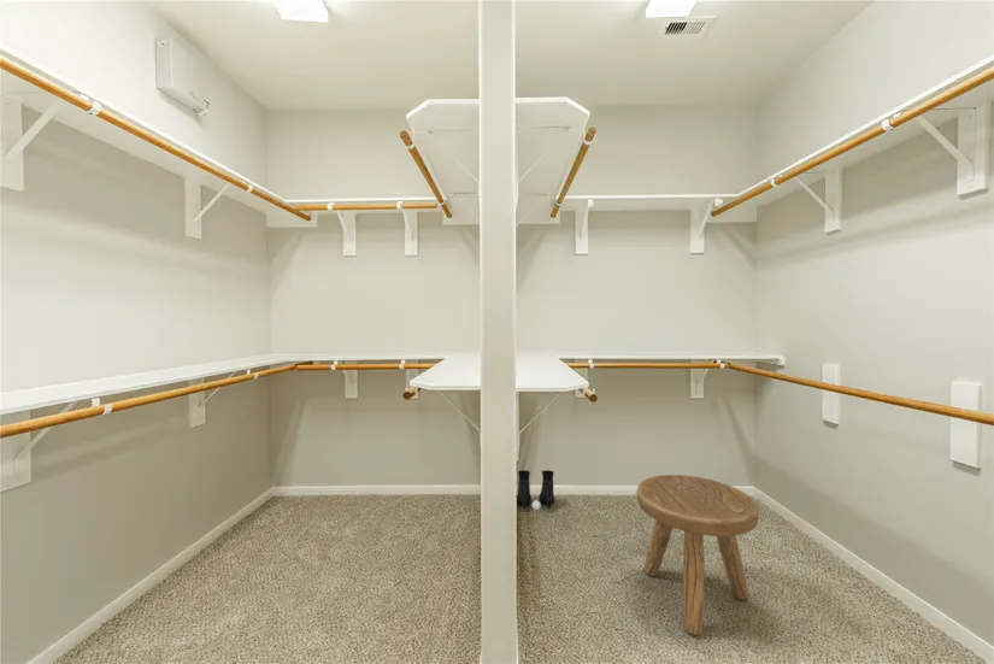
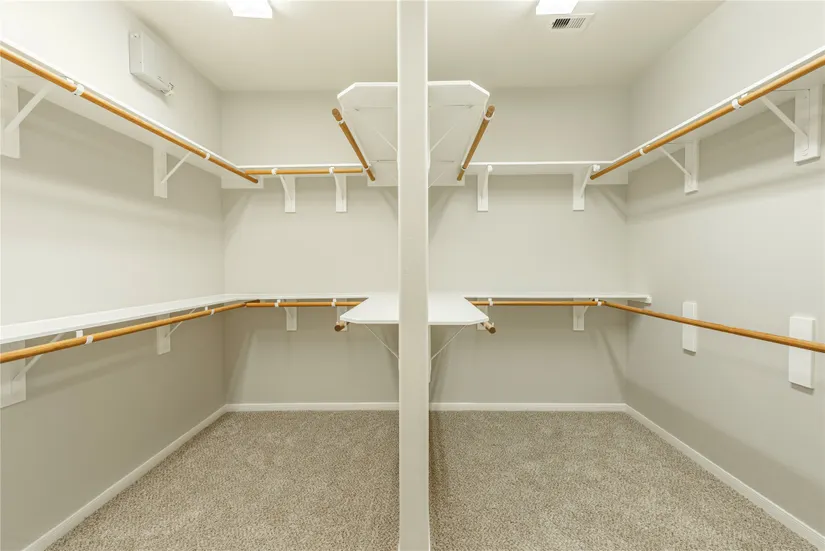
- stool (694, 546)
- boots (529, 484)
